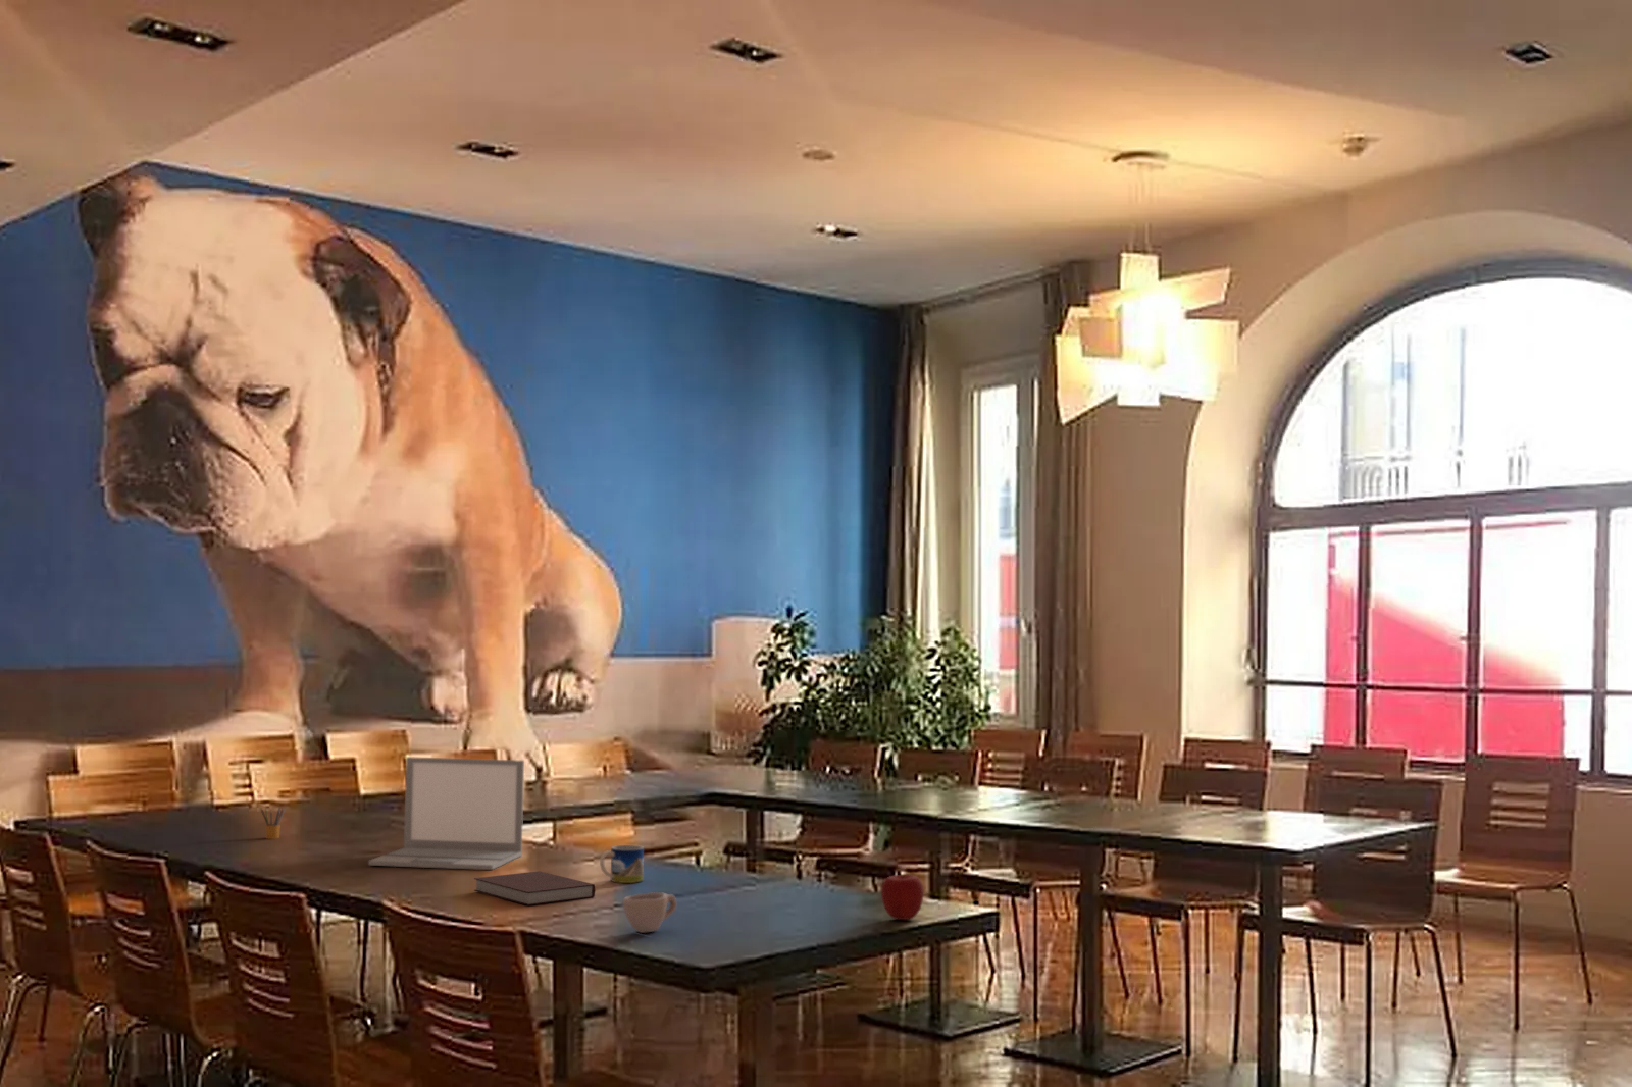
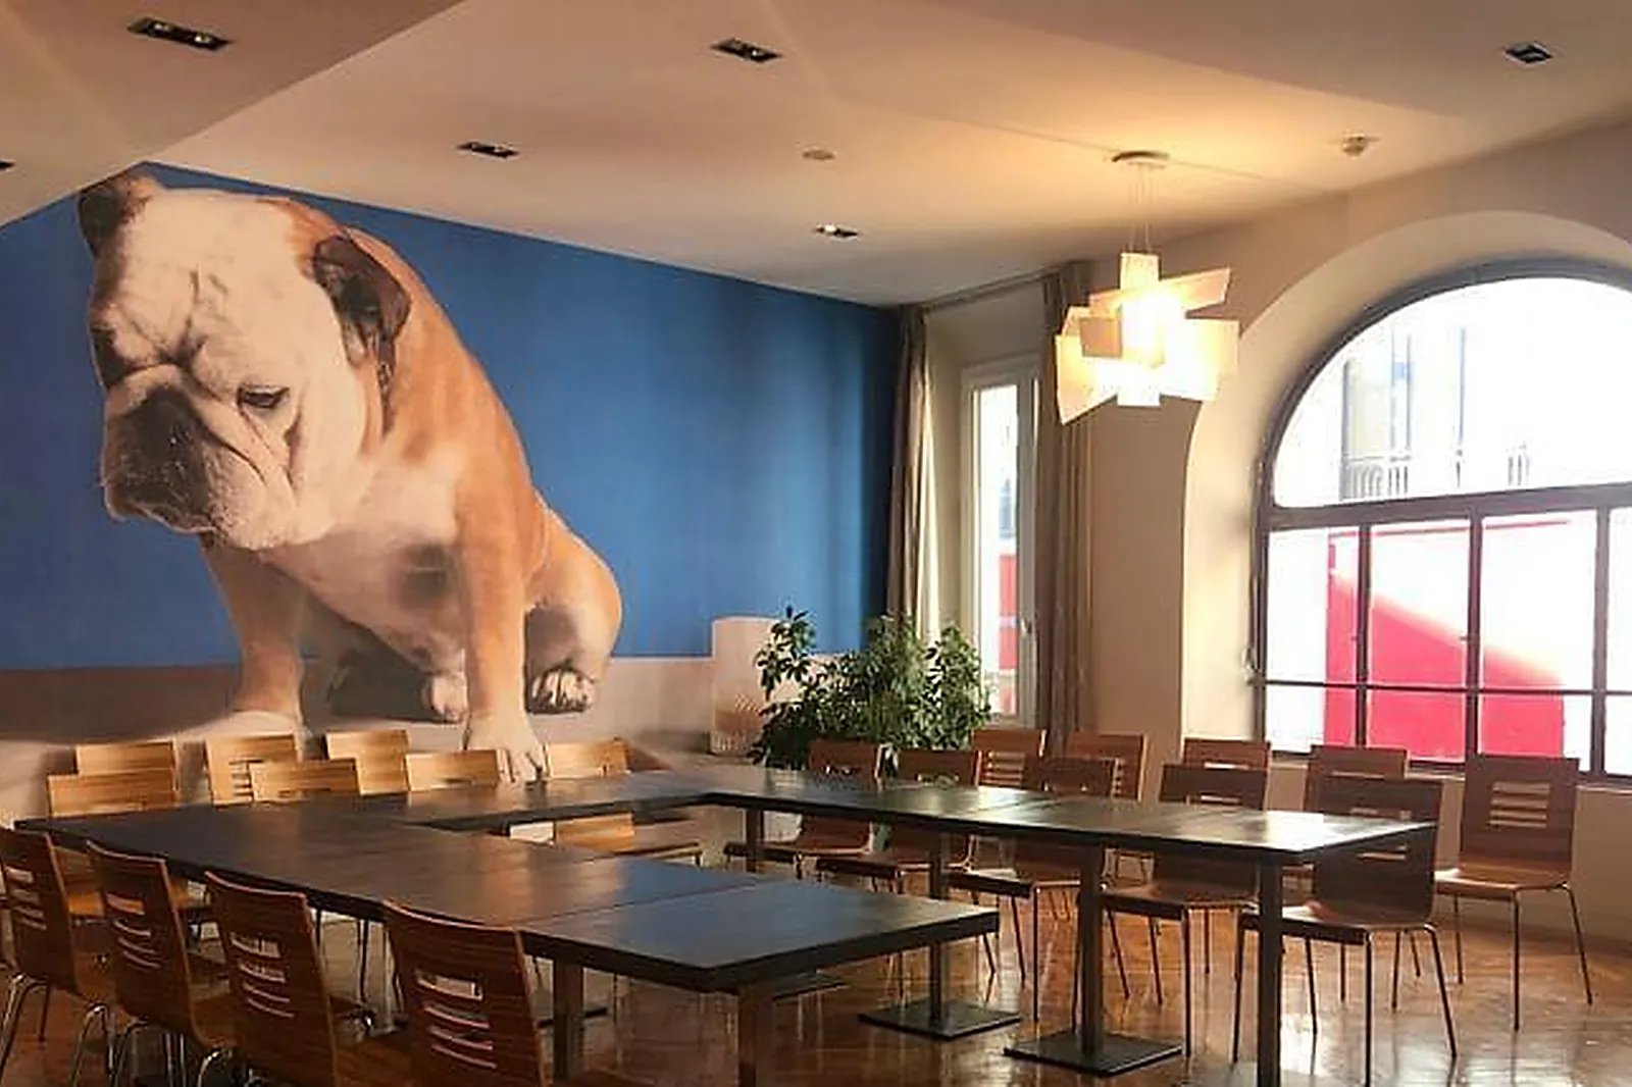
- mug (620, 864)
- cup (649, 911)
- apple (902, 897)
- laptop (448, 810)
- notebook (534, 887)
- pencil box (272, 821)
